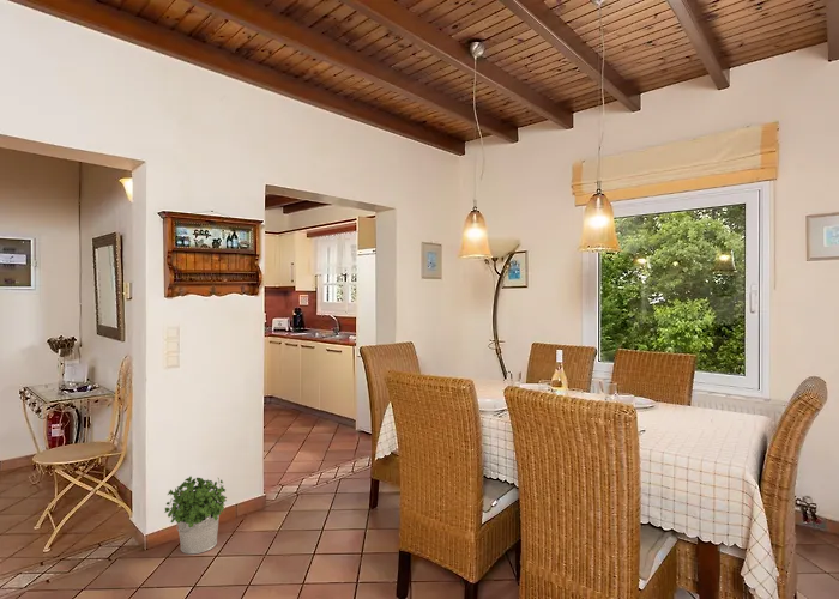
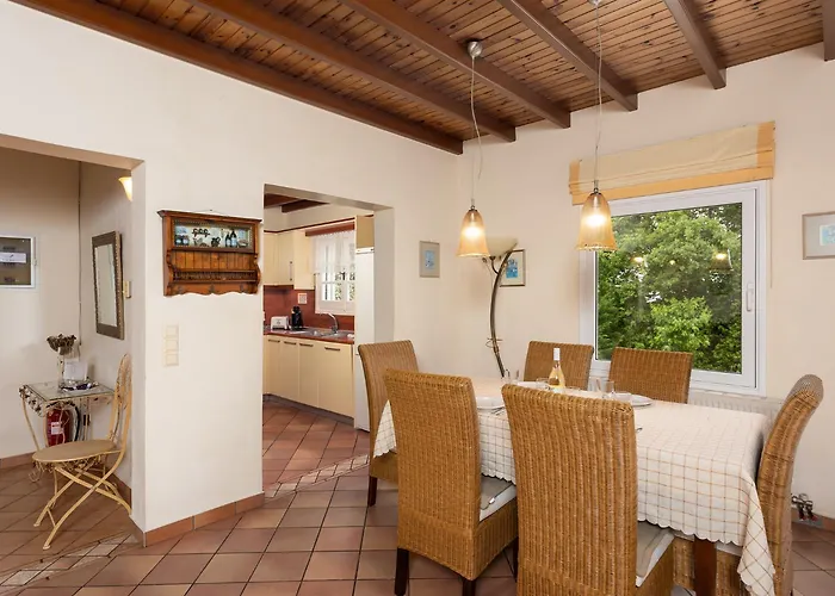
- potted plant (197, 513)
